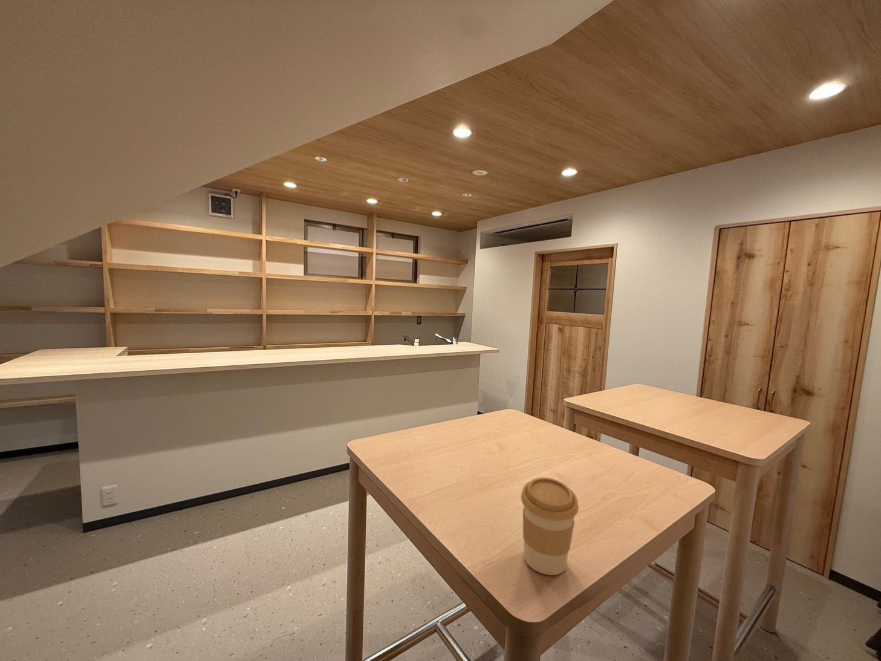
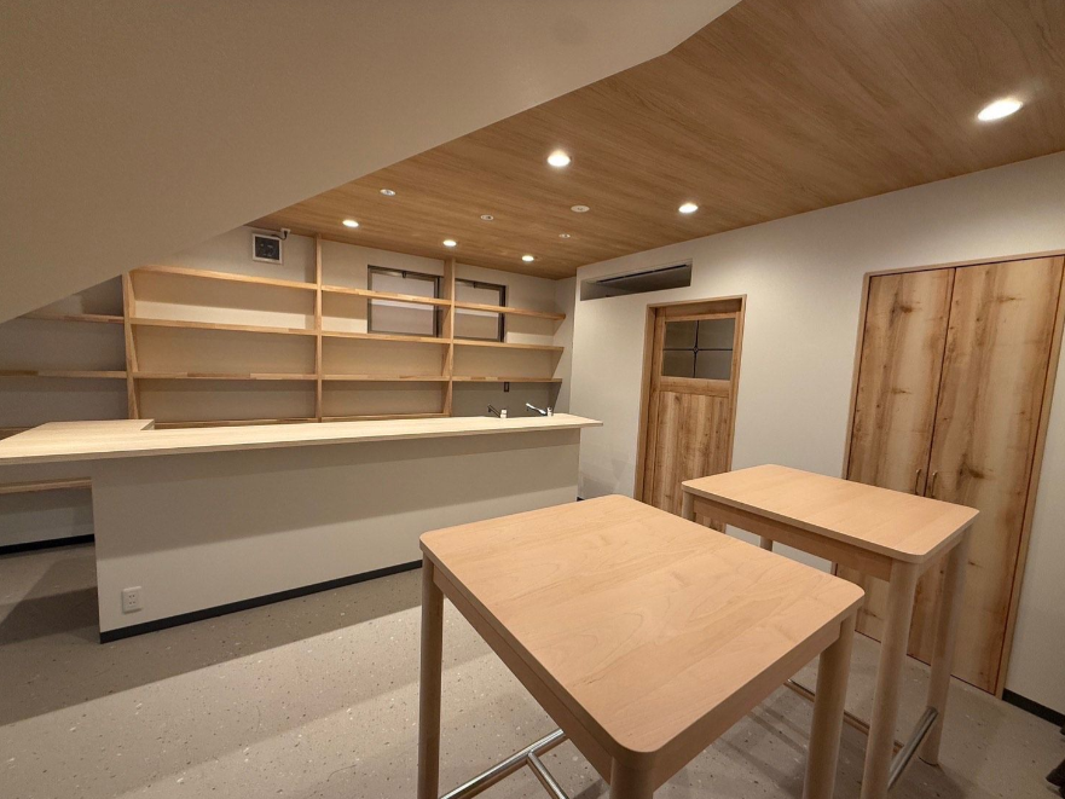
- coffee cup (547, 523)
